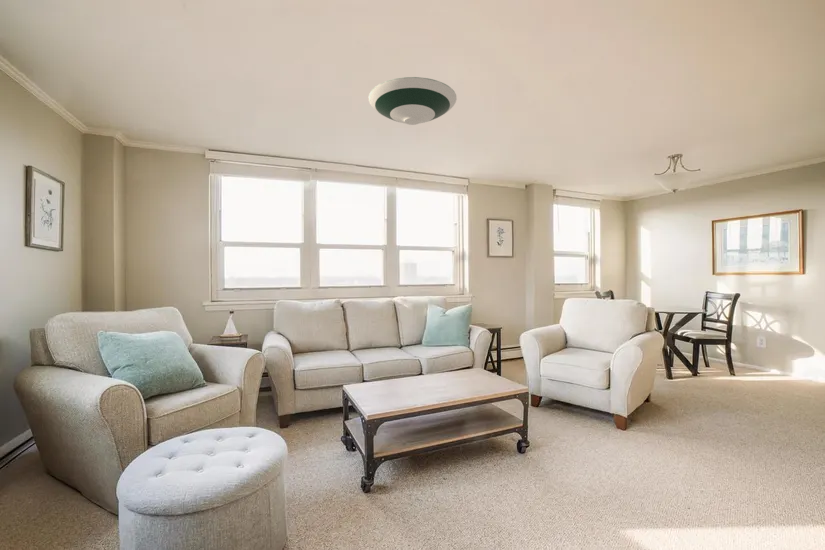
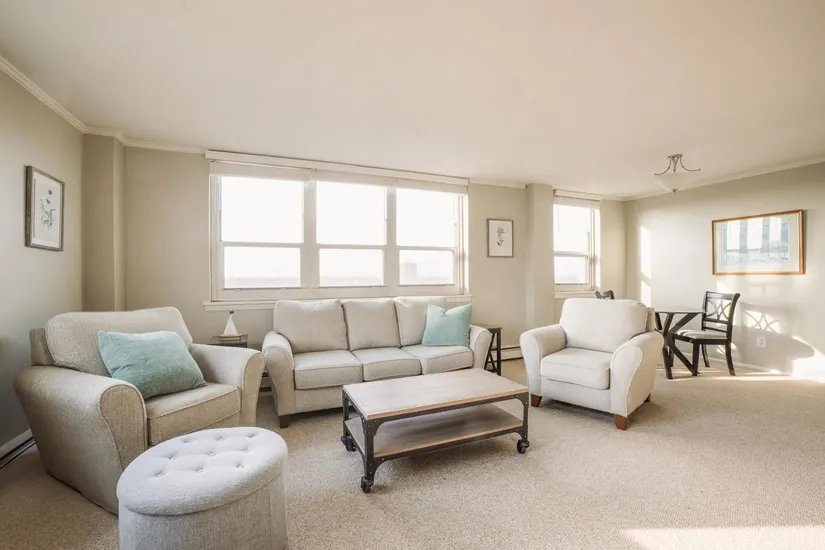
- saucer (412, 111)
